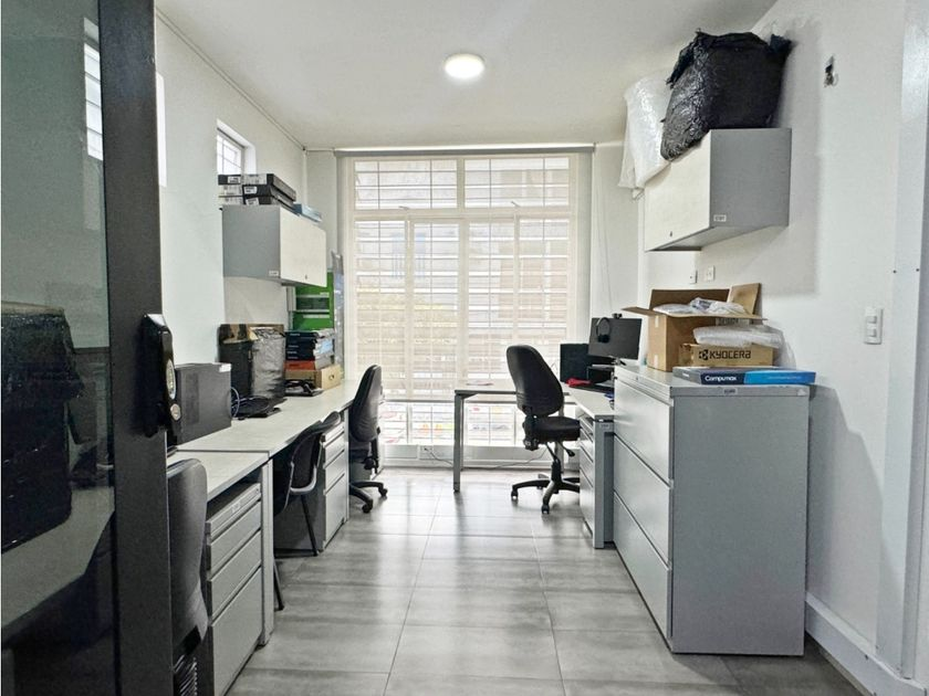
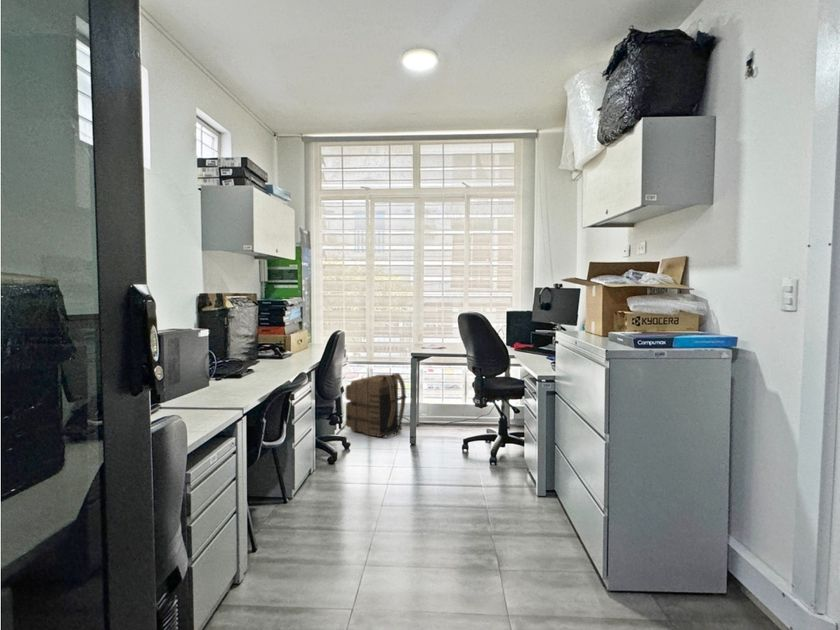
+ backpack (375, 402)
